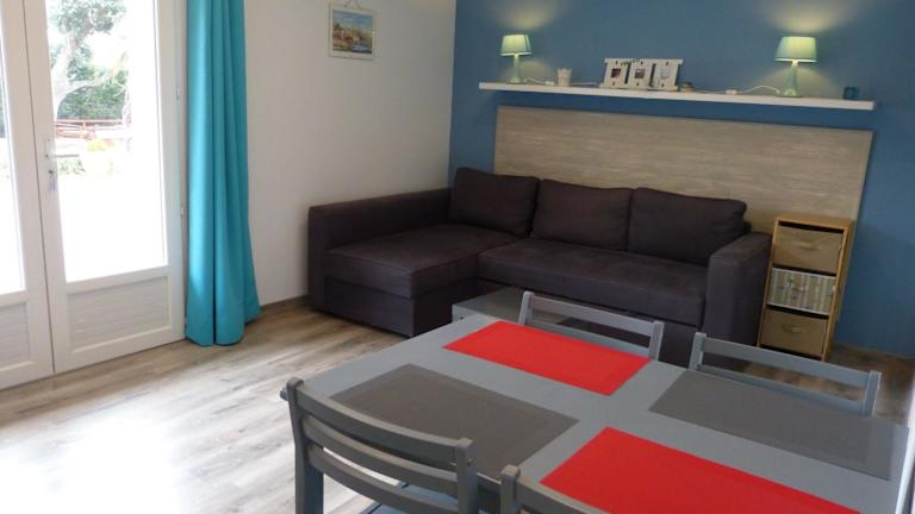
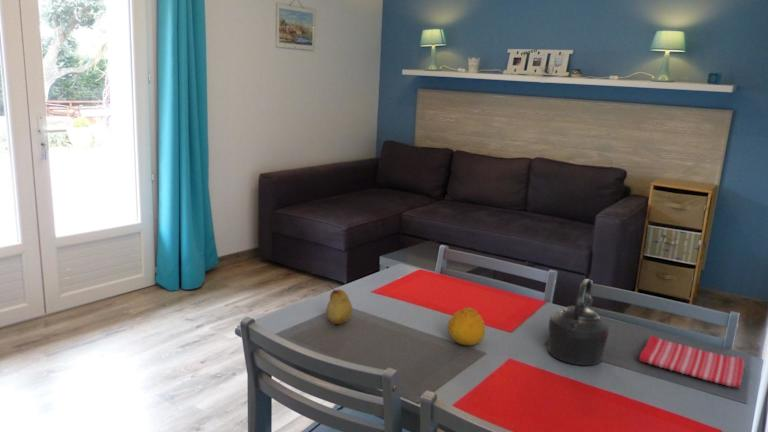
+ kettle (582, 313)
+ fruit (339, 304)
+ dish towel (691, 360)
+ fruit (466, 325)
